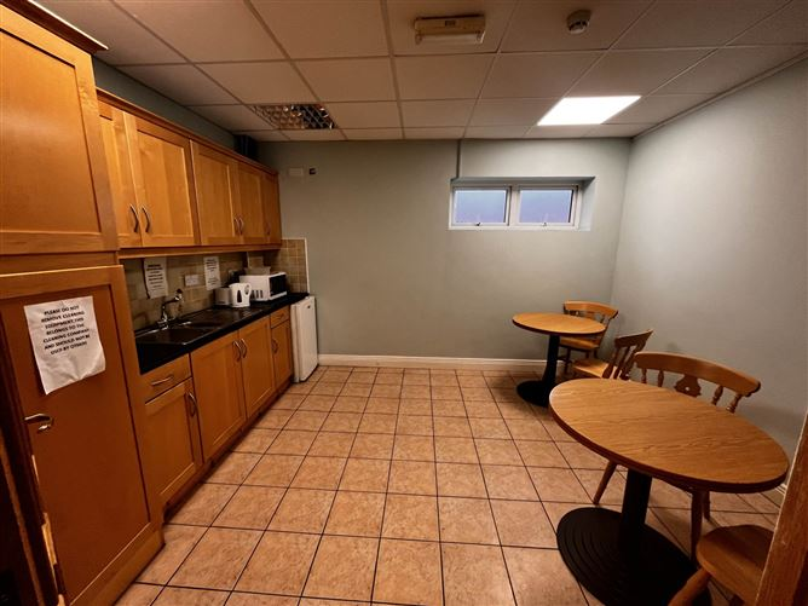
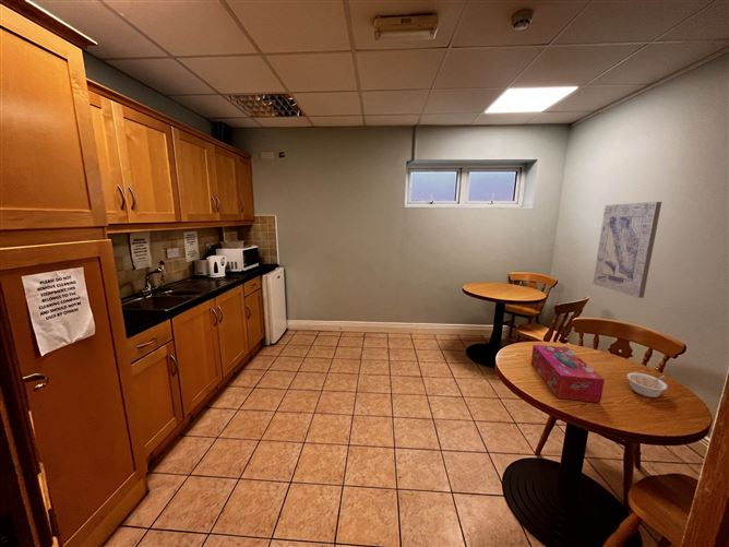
+ wall art (622, 248)
+ legume (645, 384)
+ tissue box (562, 370)
